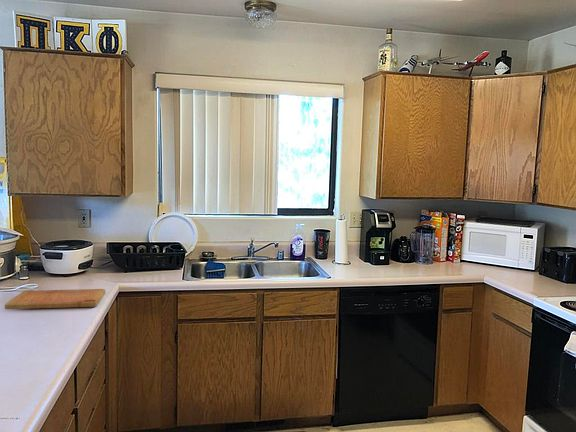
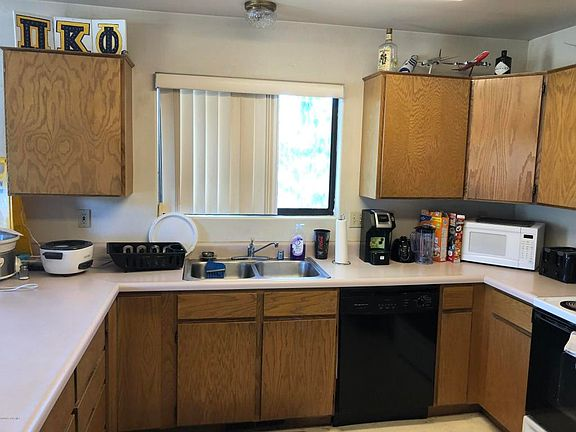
- cutting board (58, 298)
